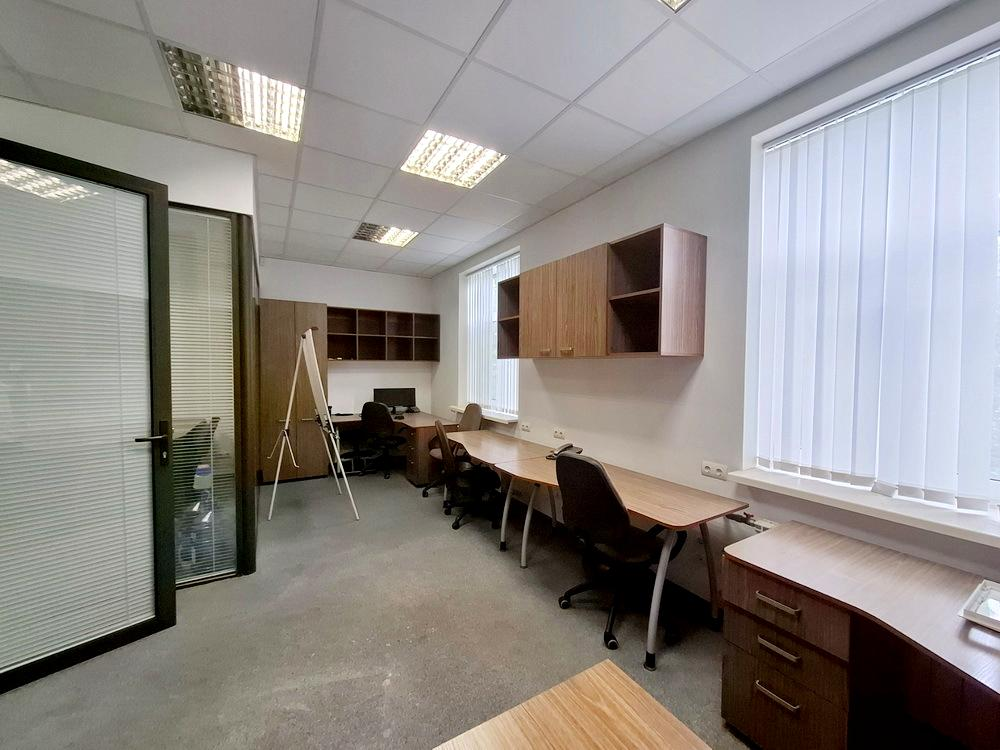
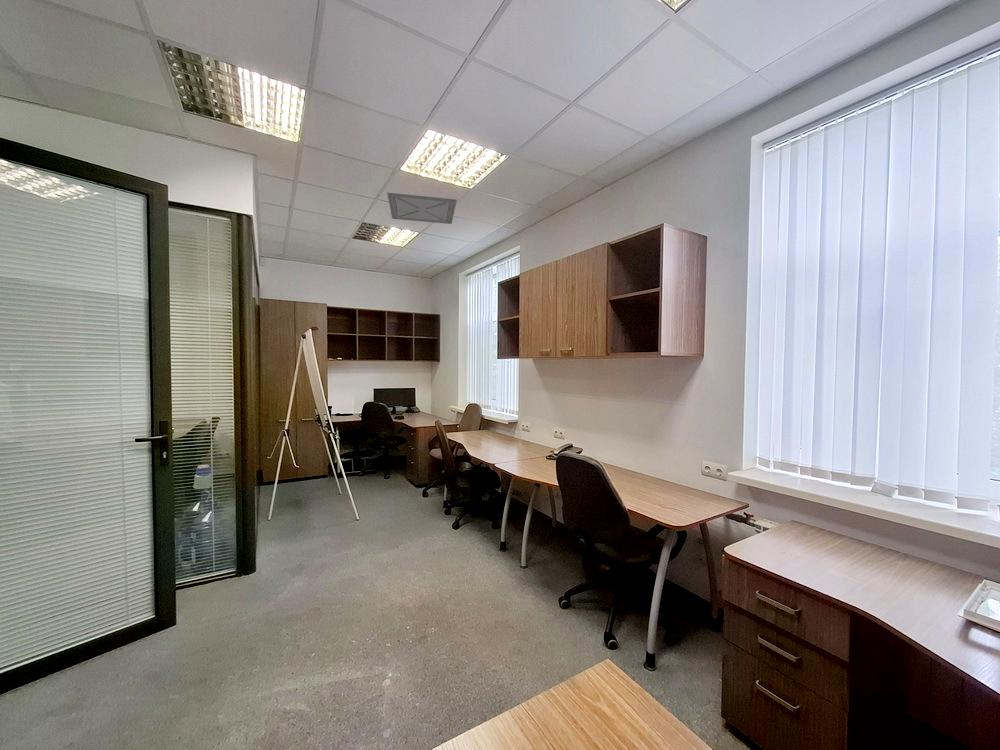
+ ceiling vent (422, 209)
